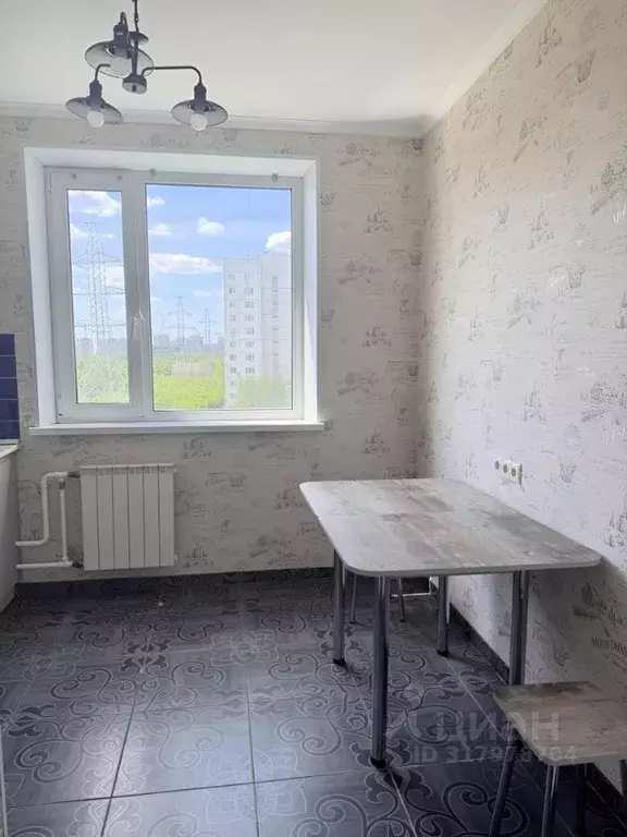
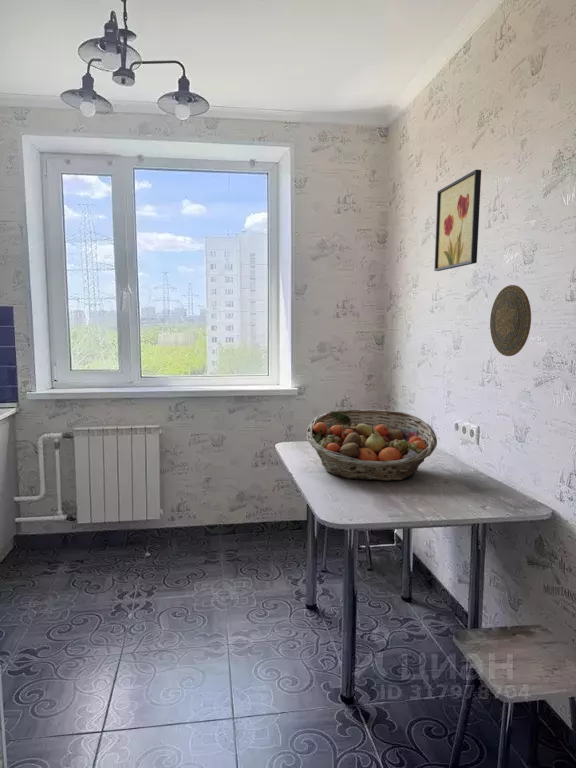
+ decorative plate (506, 320)
+ fruit basket (370, 443)
+ wall art (457, 224)
